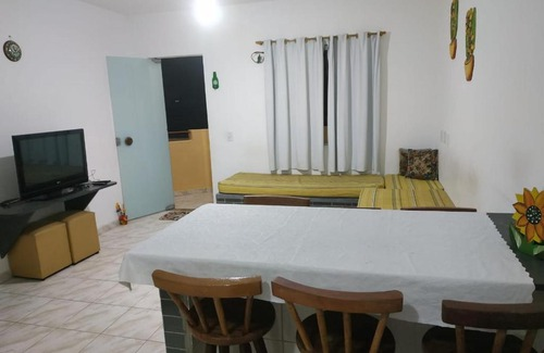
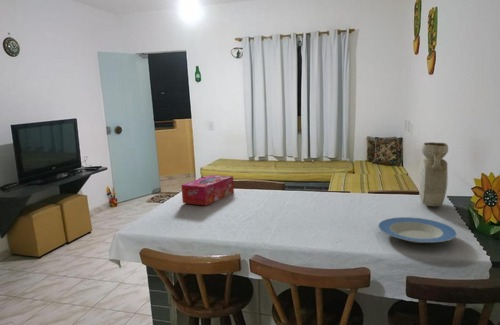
+ vase (432, 174)
+ tissue box (208, 188)
+ plate (415, 232)
